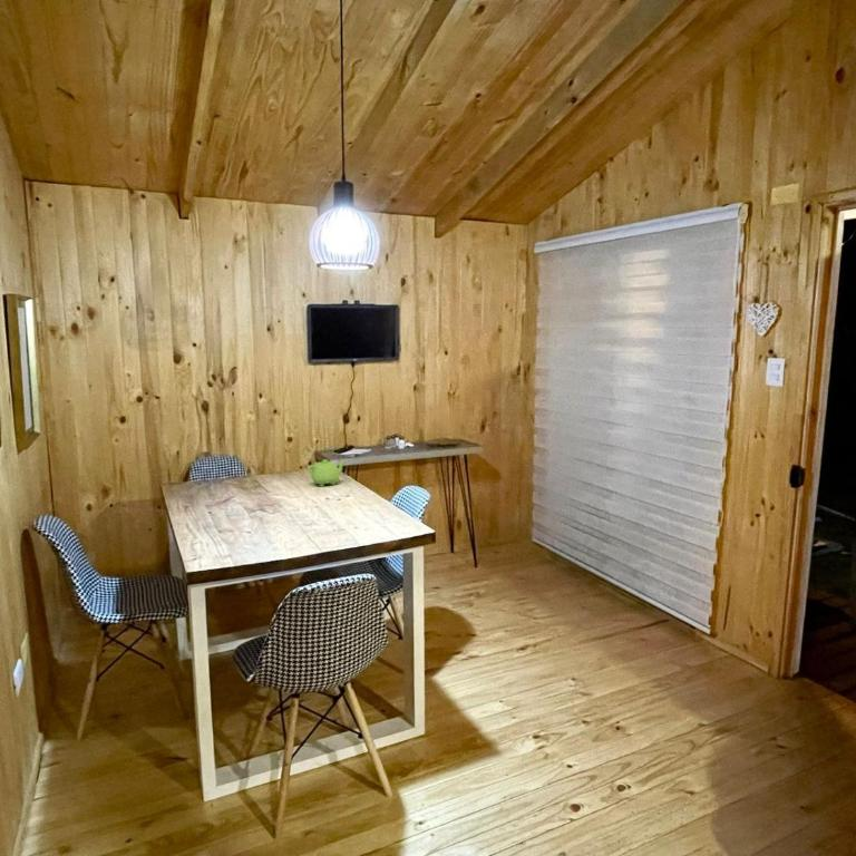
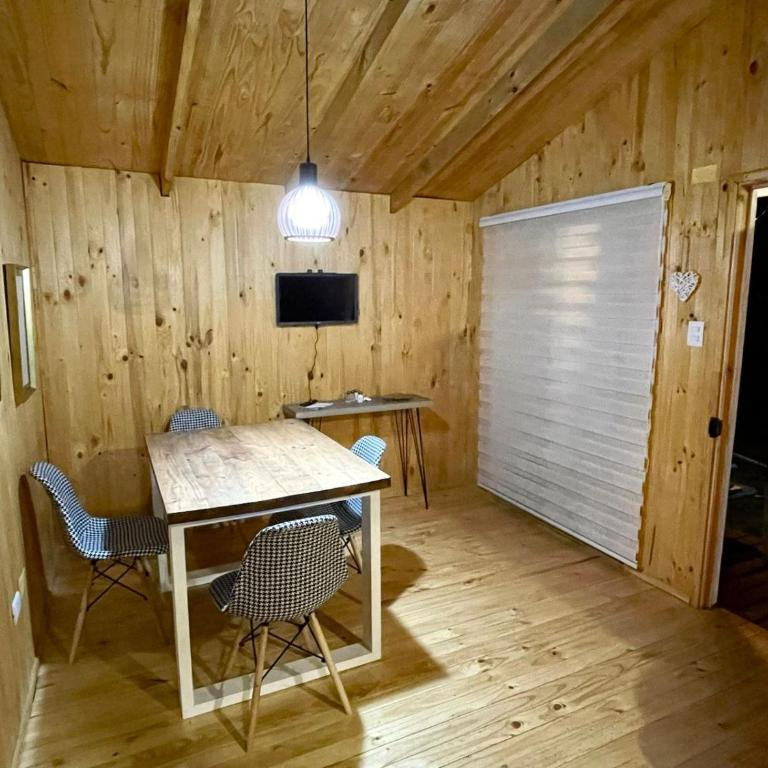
- teapot (327, 471)
